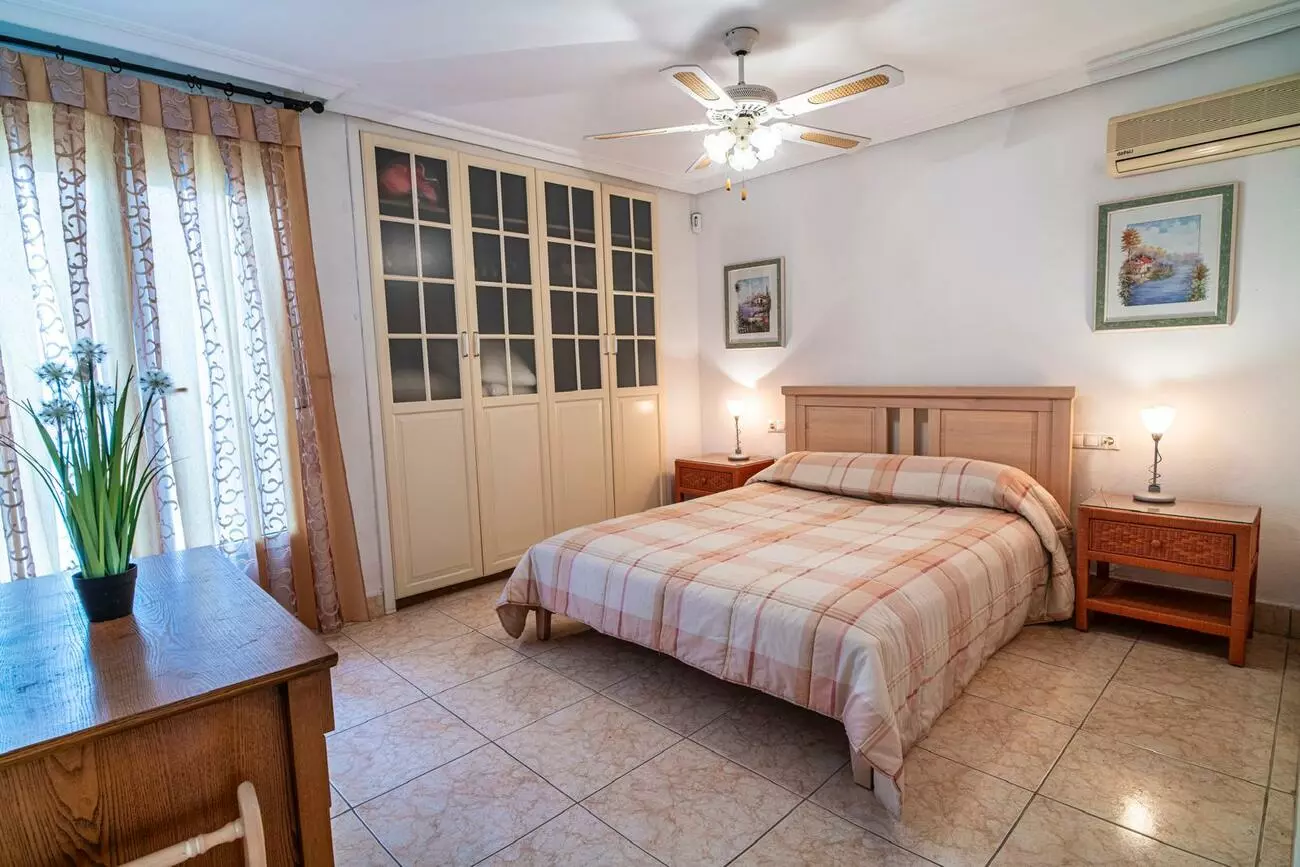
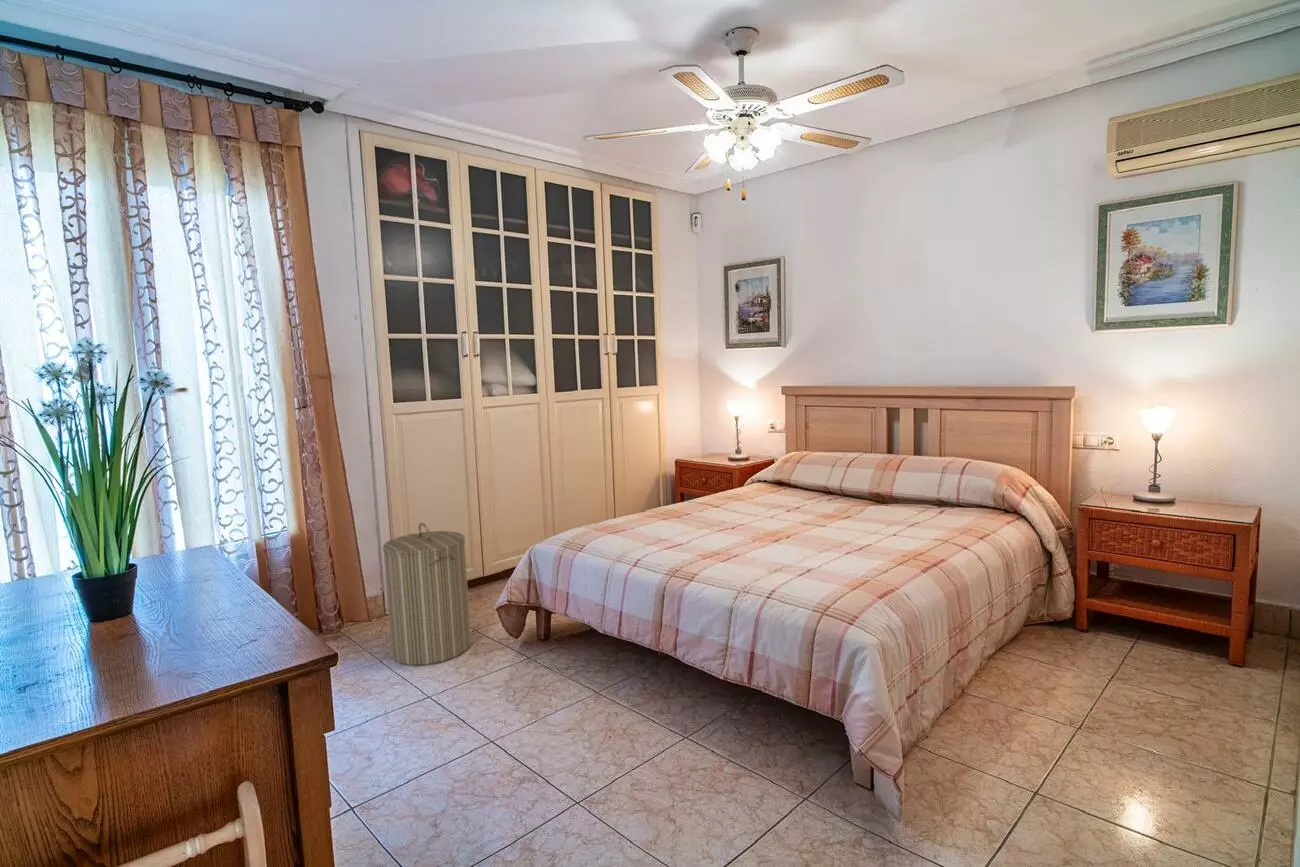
+ laundry hamper (427, 586)
